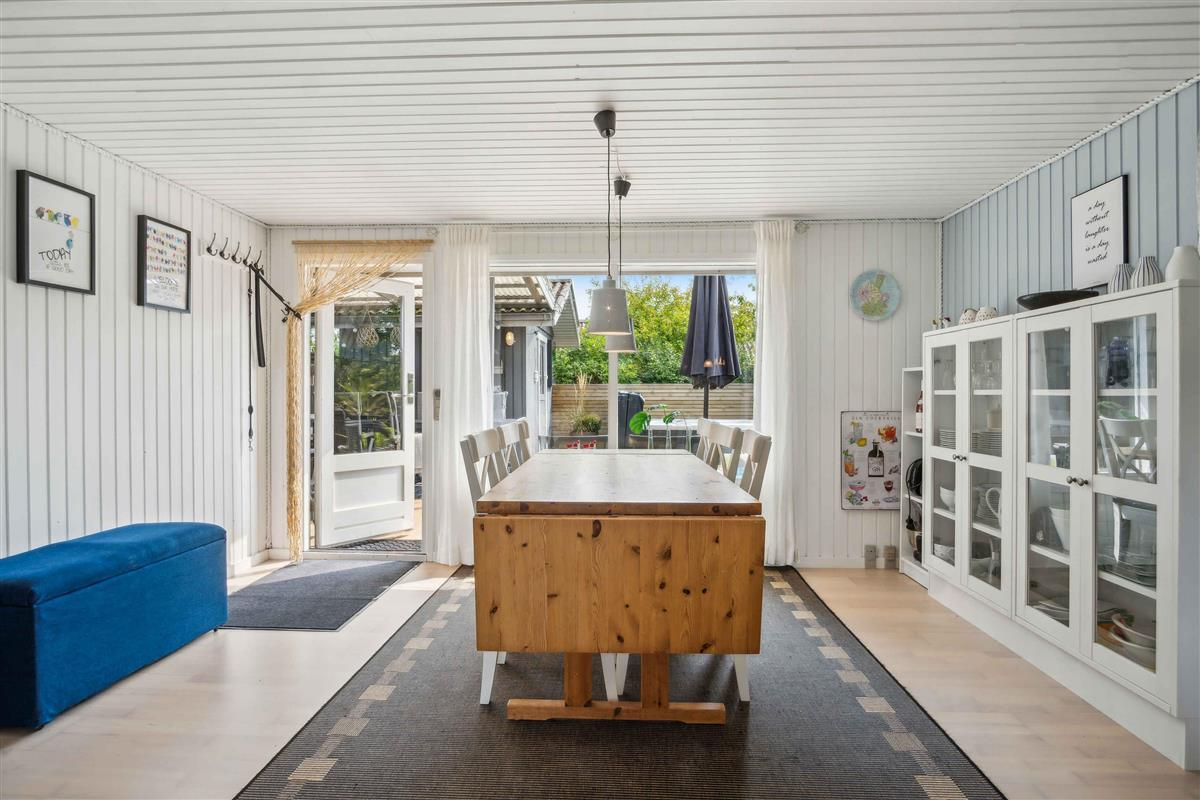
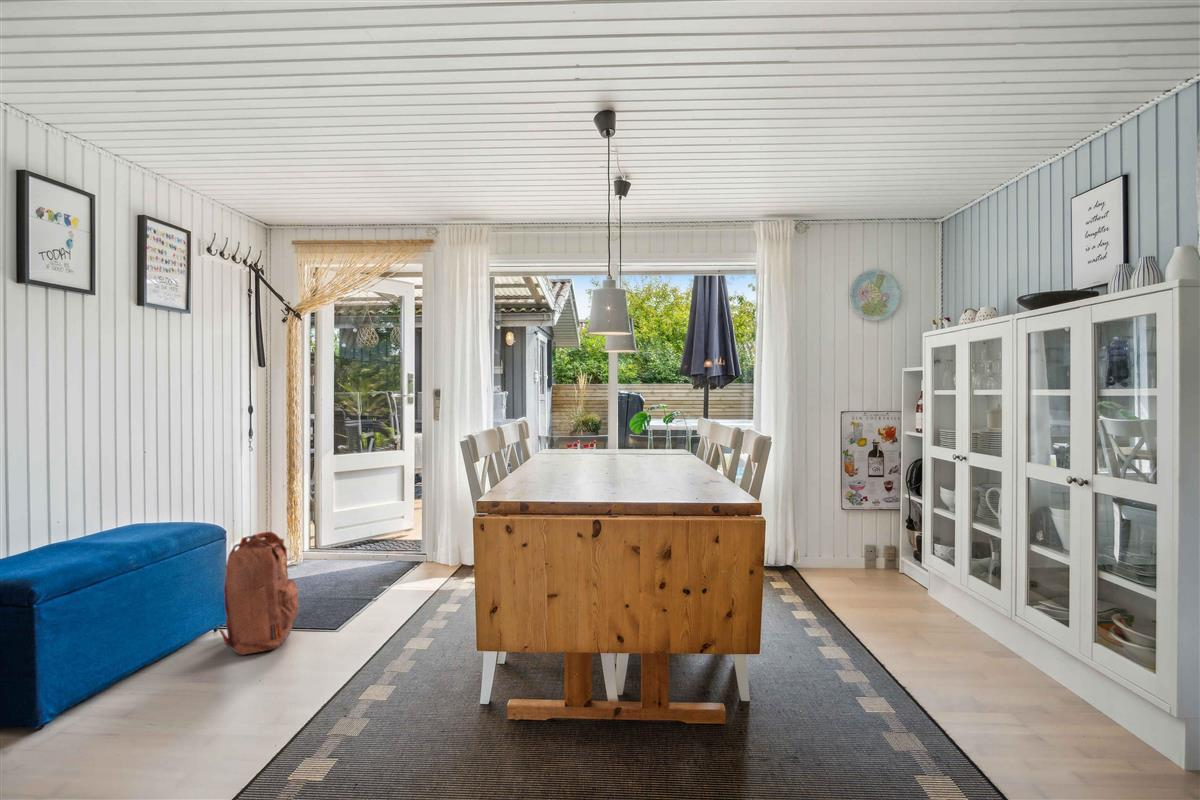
+ backpack (255, 588)
